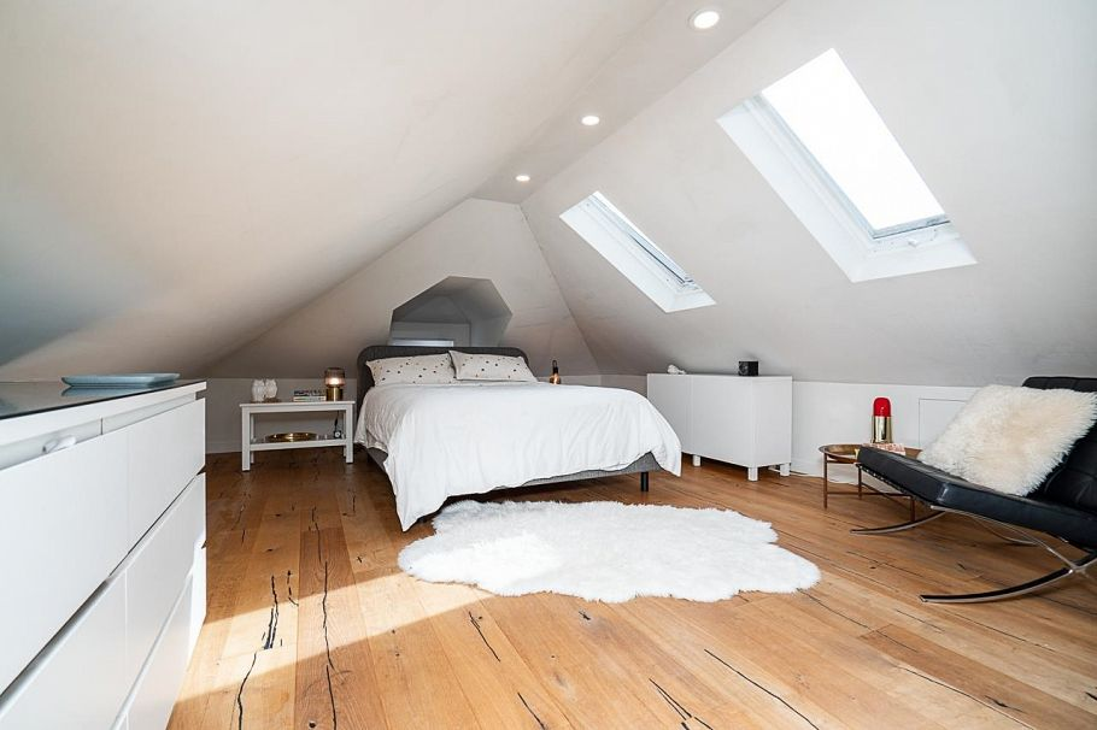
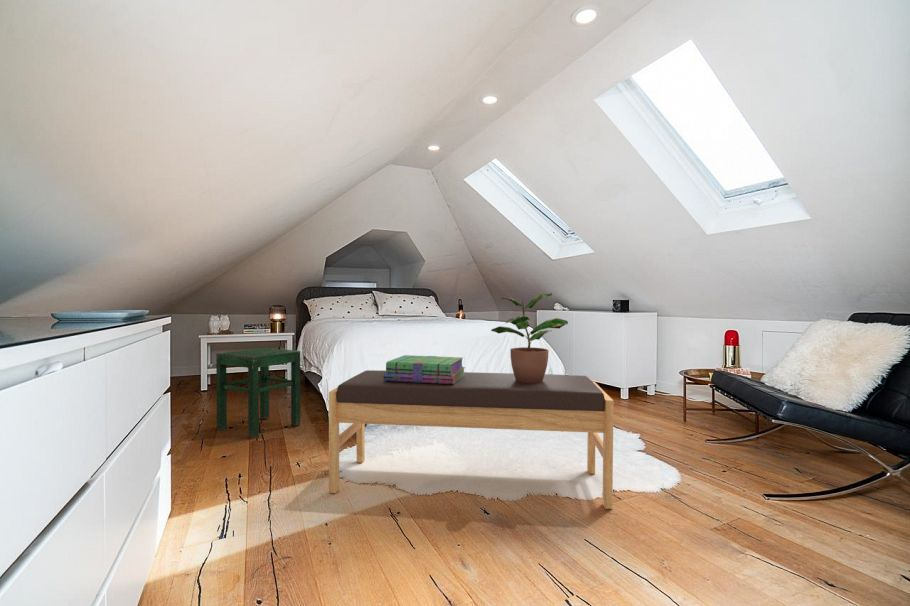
+ stack of books (425, 368)
+ stool (259, 389)
+ potted plant (527, 336)
+ bench (469, 427)
